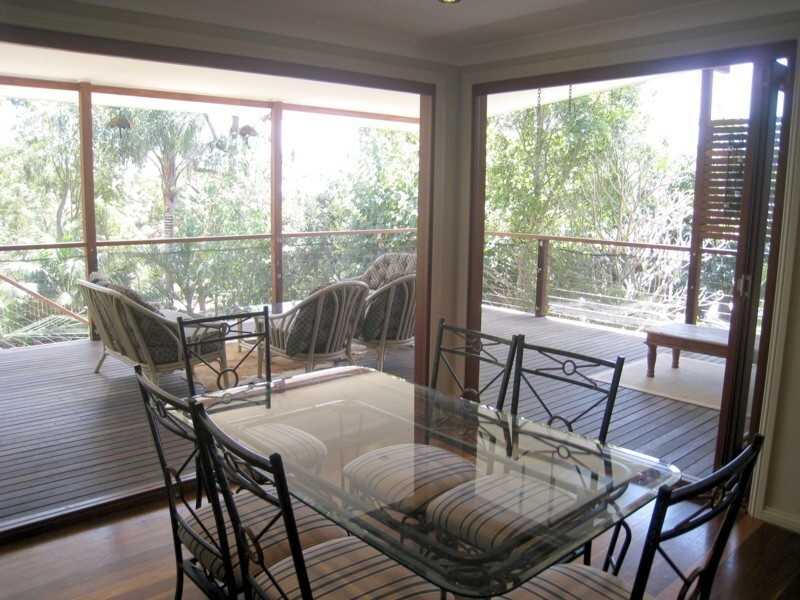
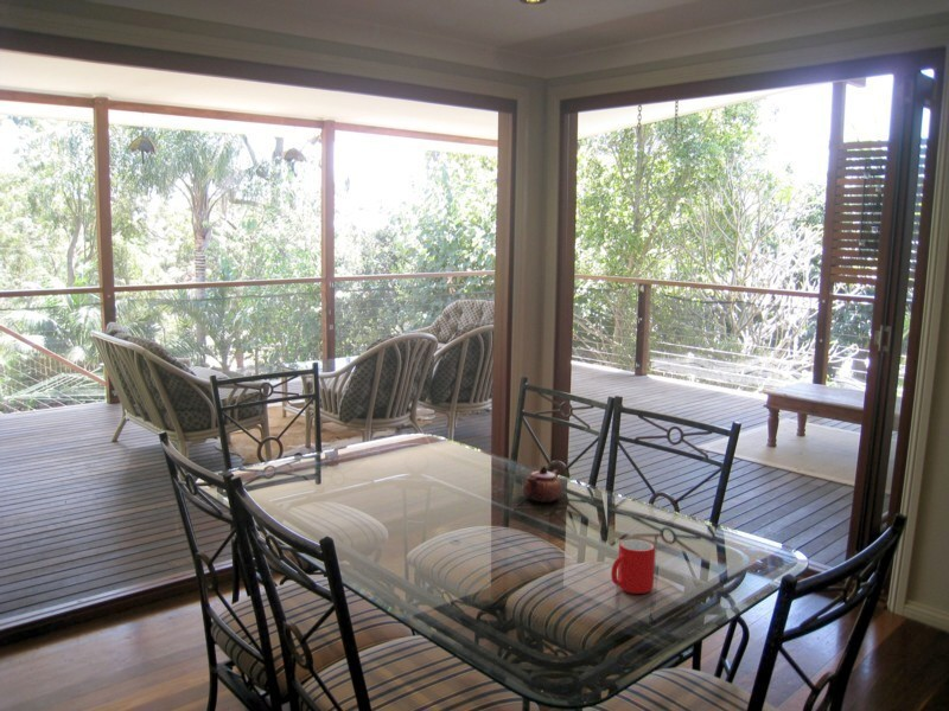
+ cup (630, 569)
+ teapot (541, 481)
